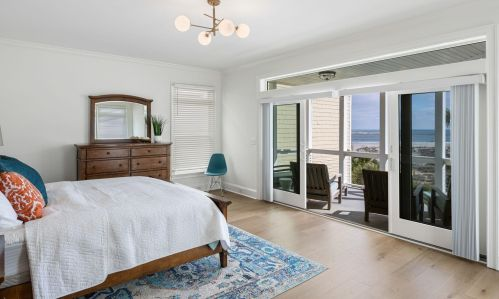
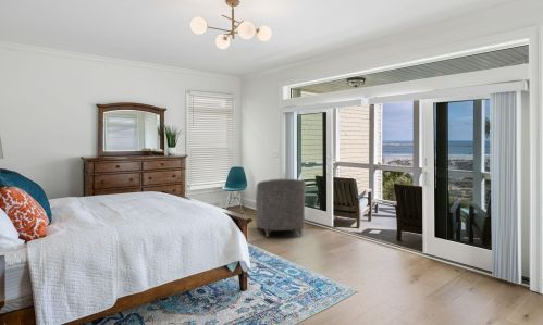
+ armchair (281, 204)
